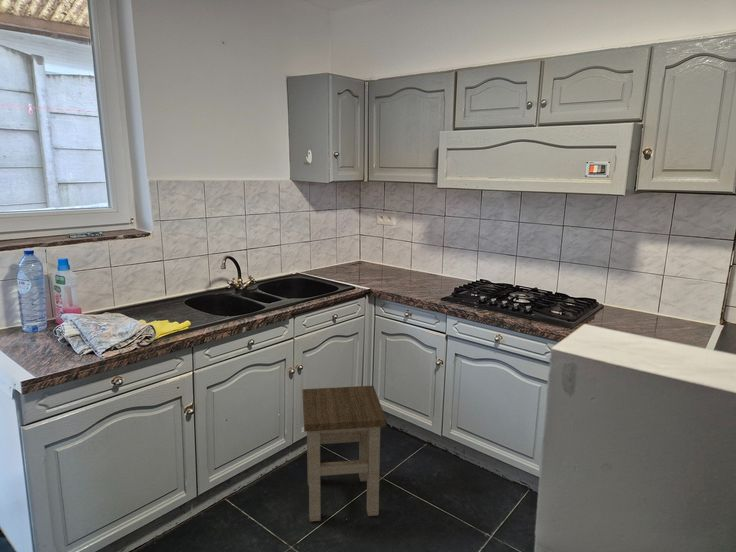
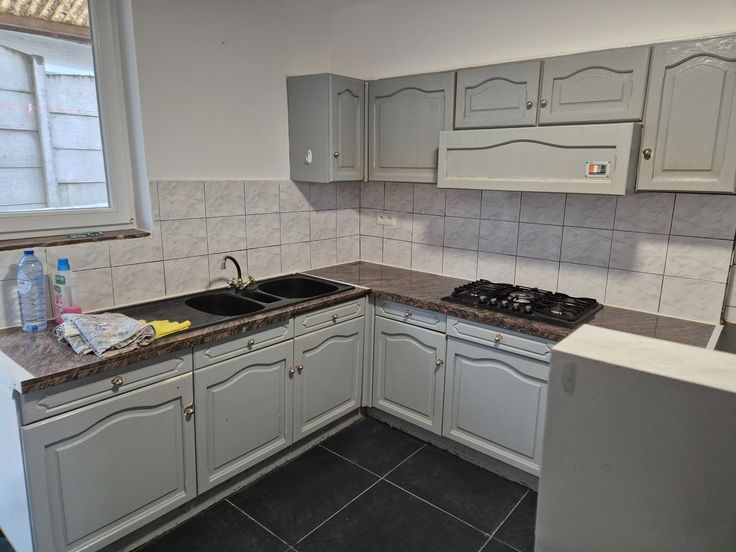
- stool (341, 442)
